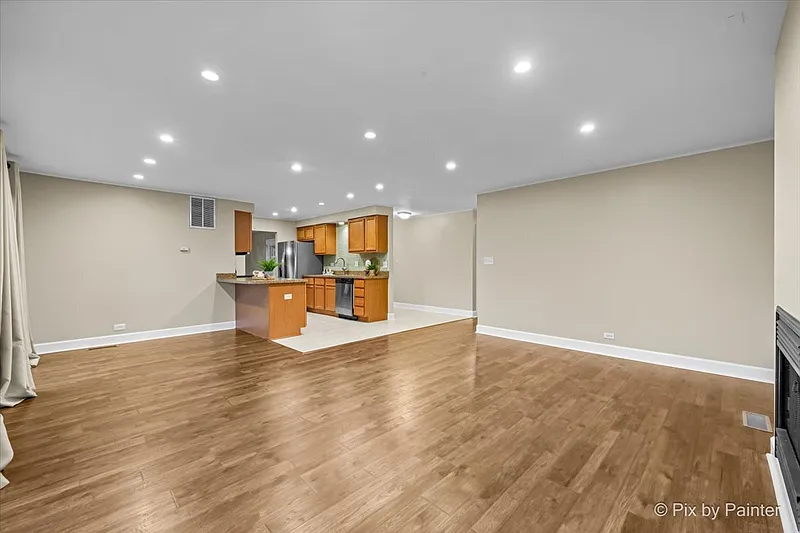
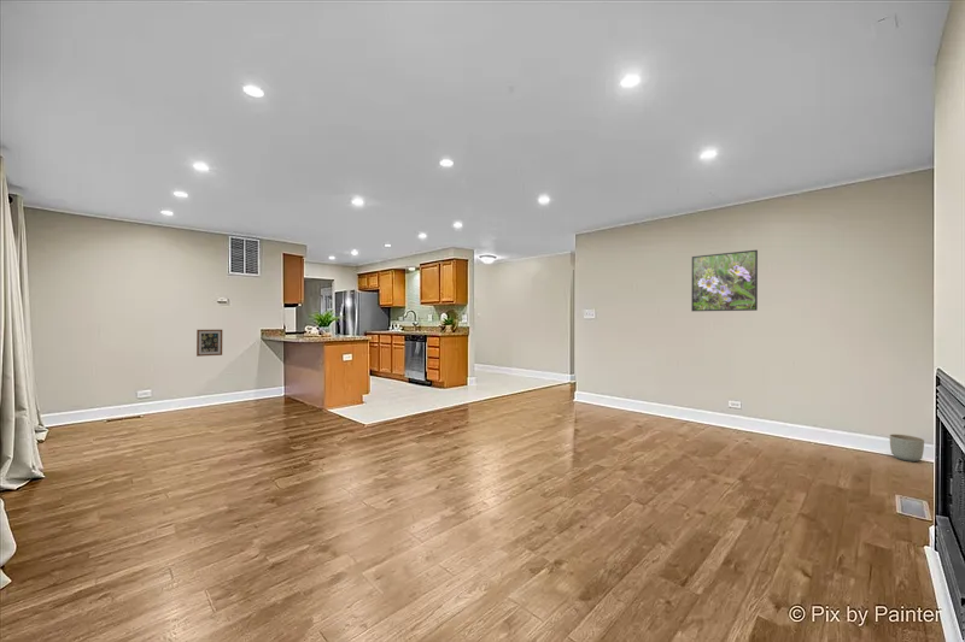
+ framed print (723, 282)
+ planter (906, 448)
+ wall art (209, 342)
